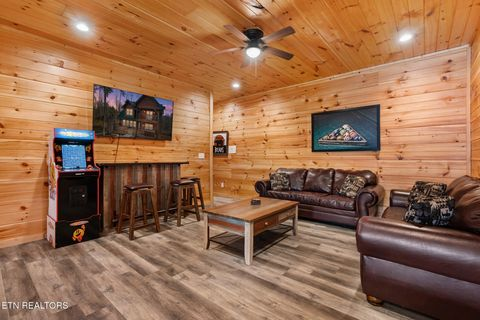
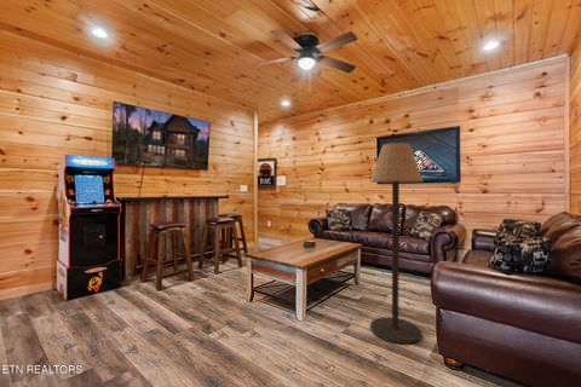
+ floor lamp (395, 237)
